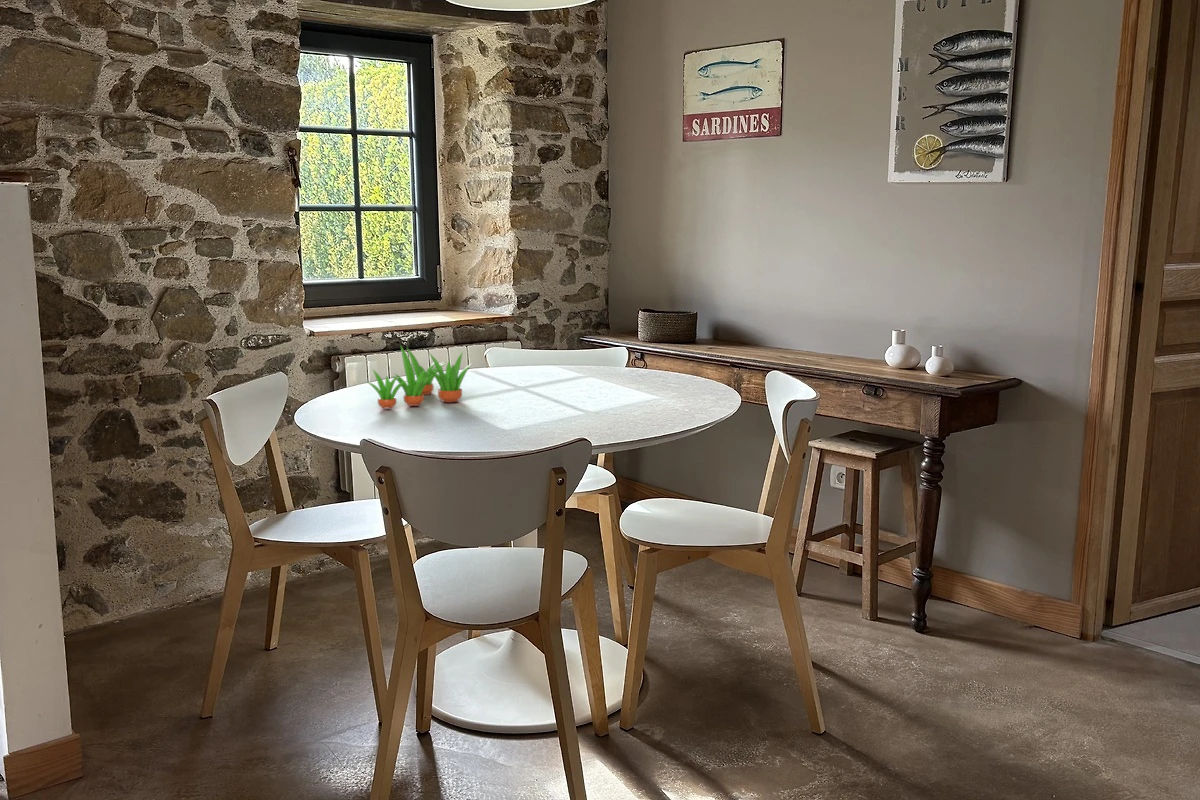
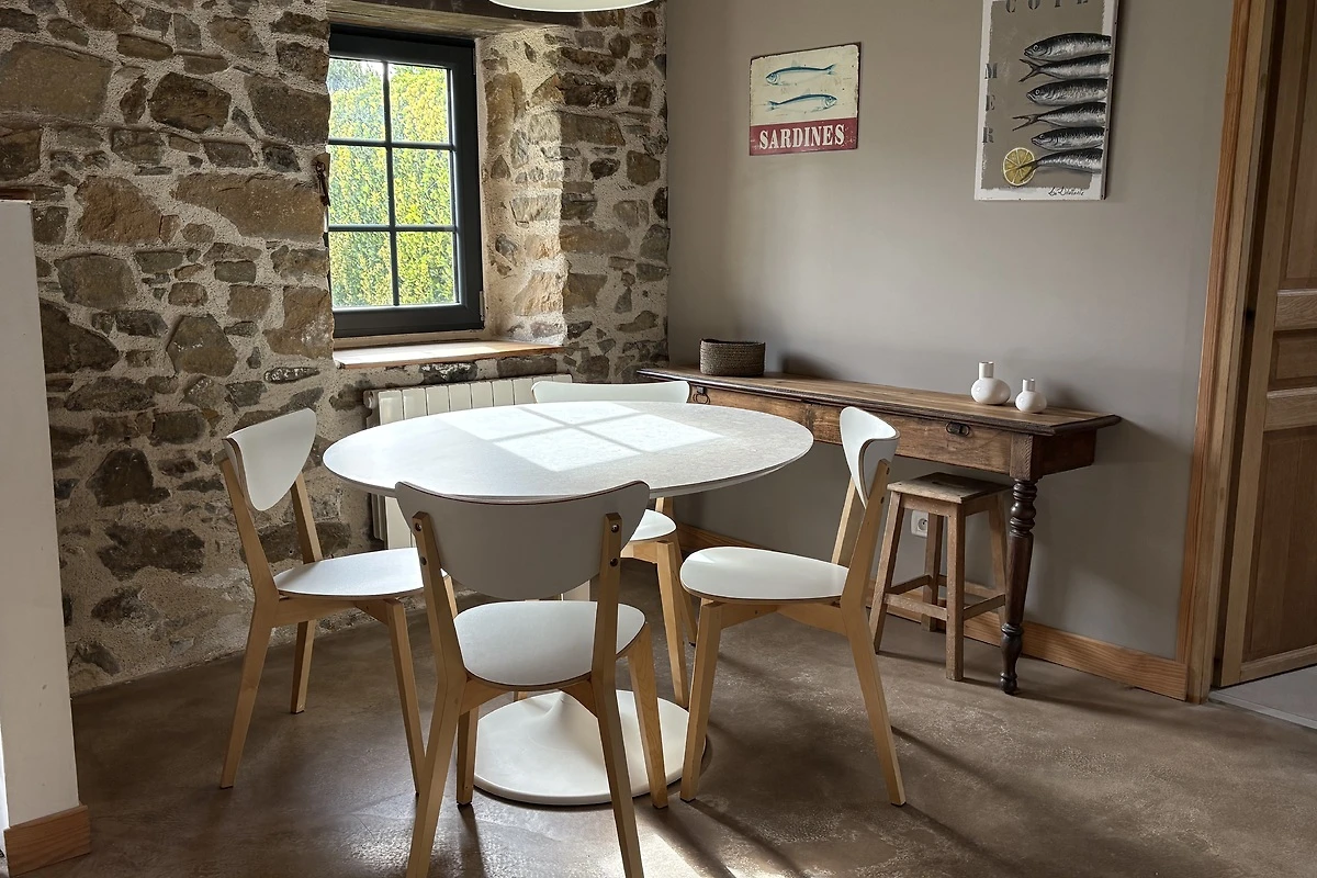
- succulent plant (416, 372)
